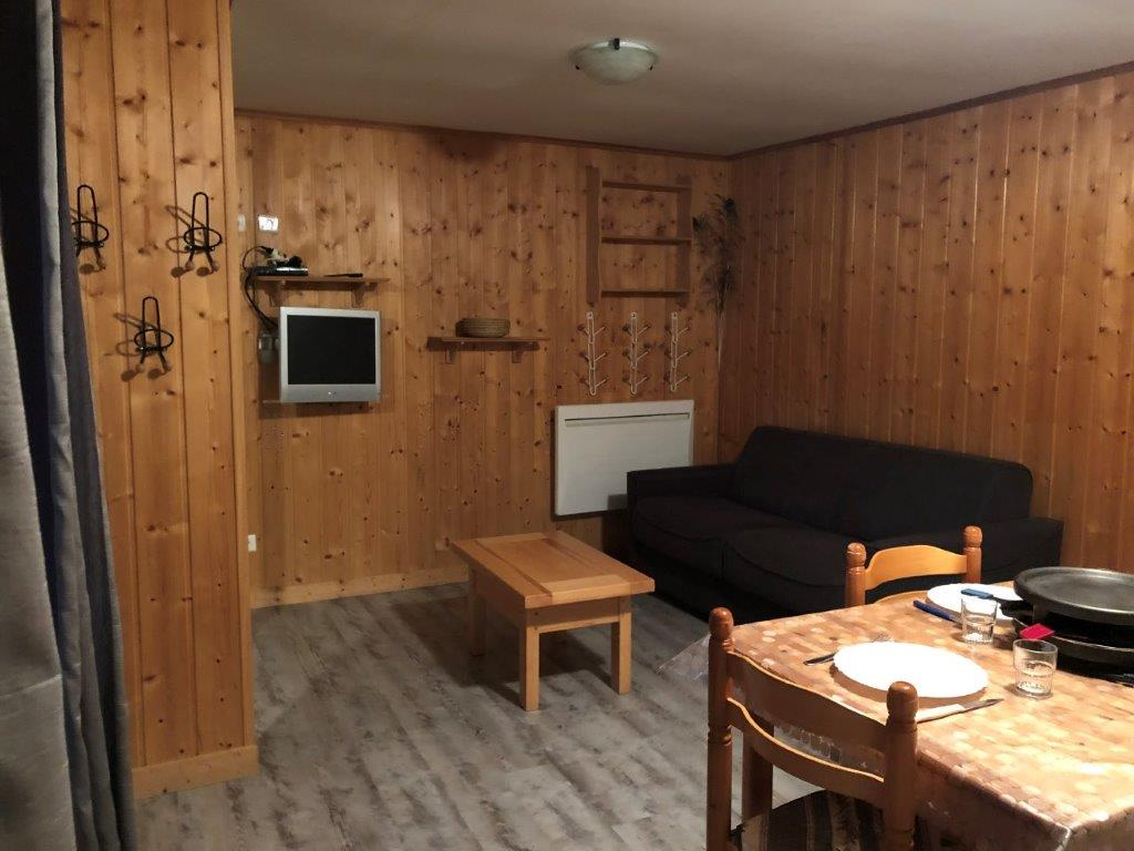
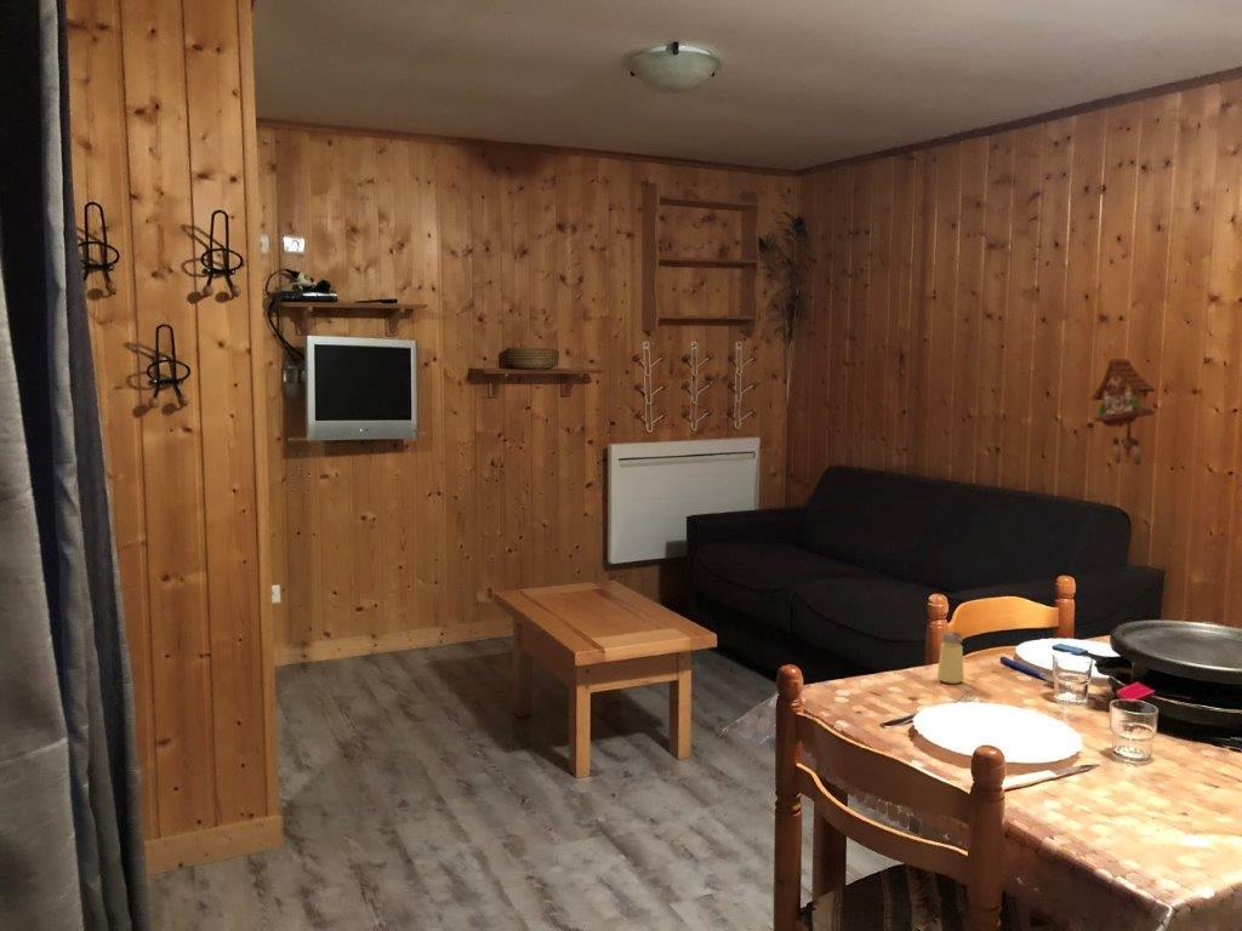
+ cuckoo clock (1121, 411)
+ saltshaker (951, 656)
